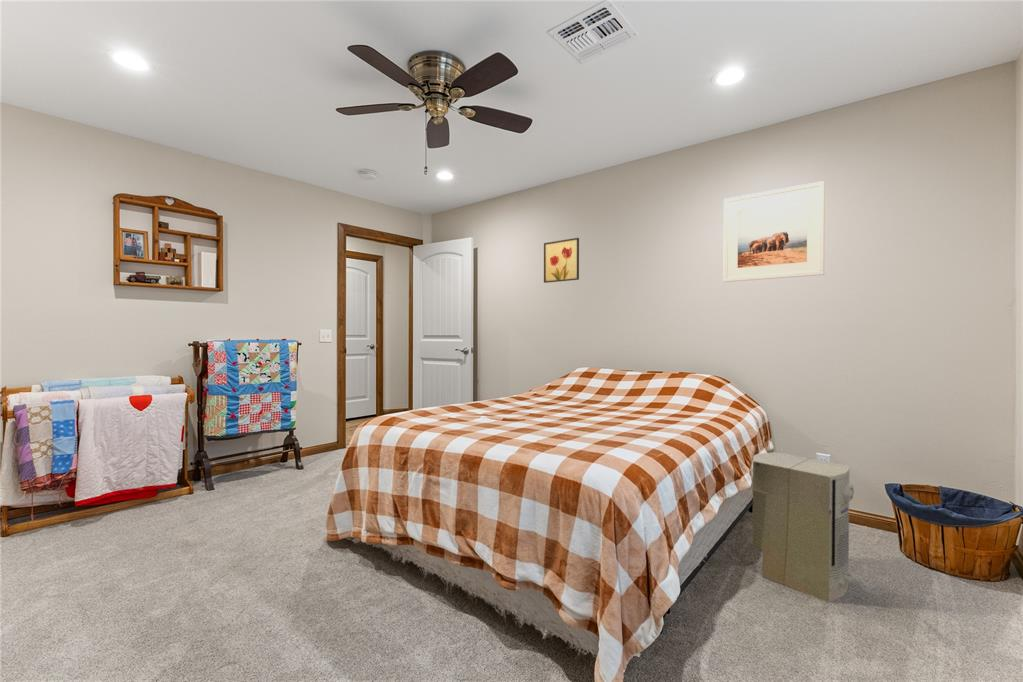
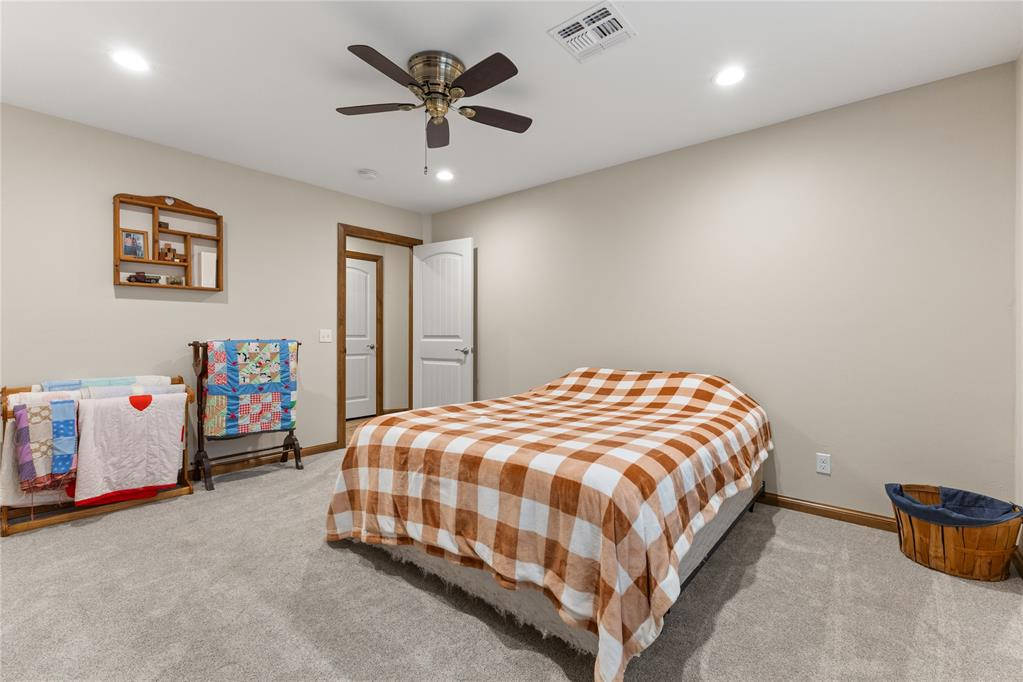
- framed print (771, 234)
- wall art (561, 261)
- air purifier (799, 520)
